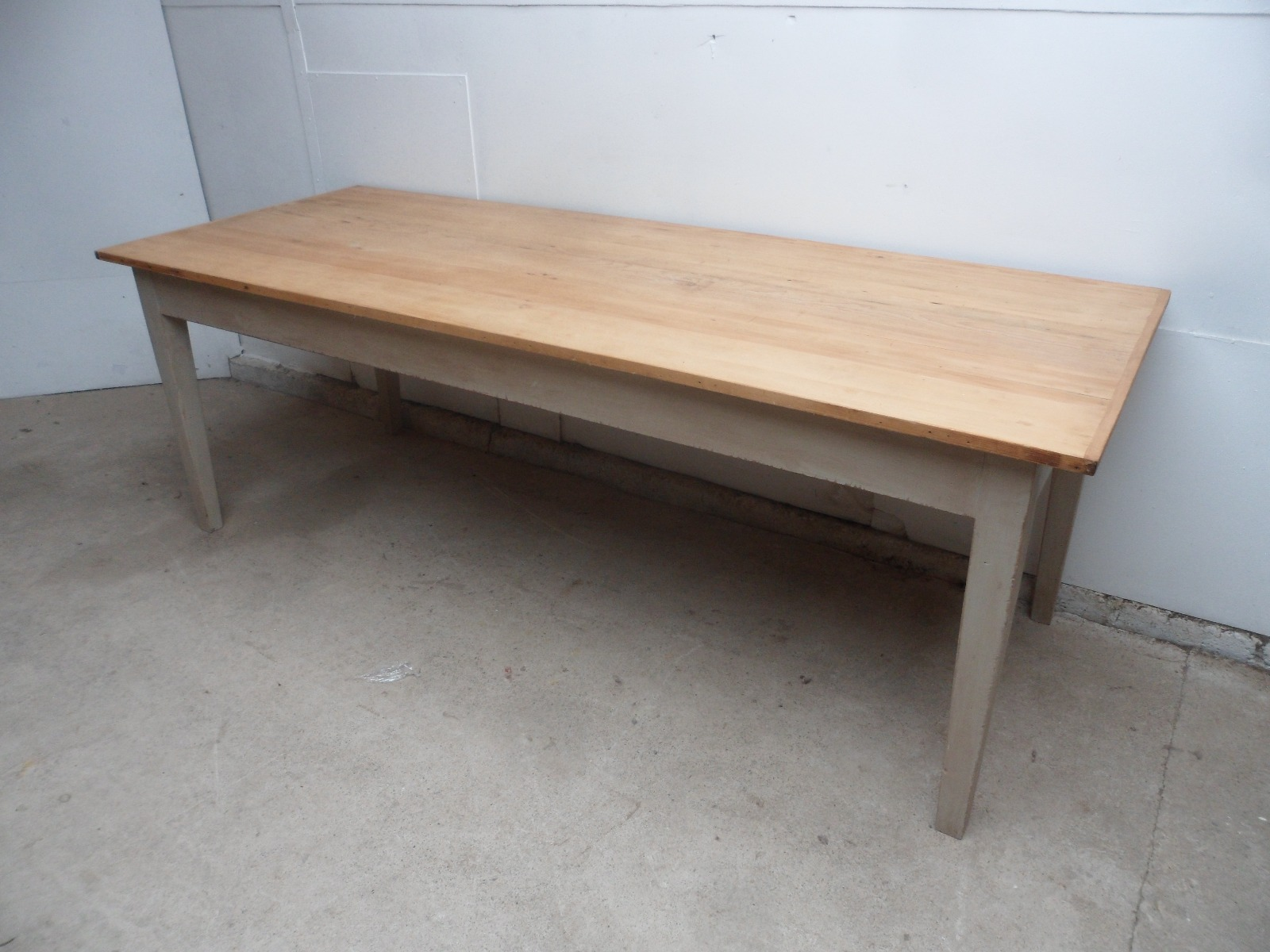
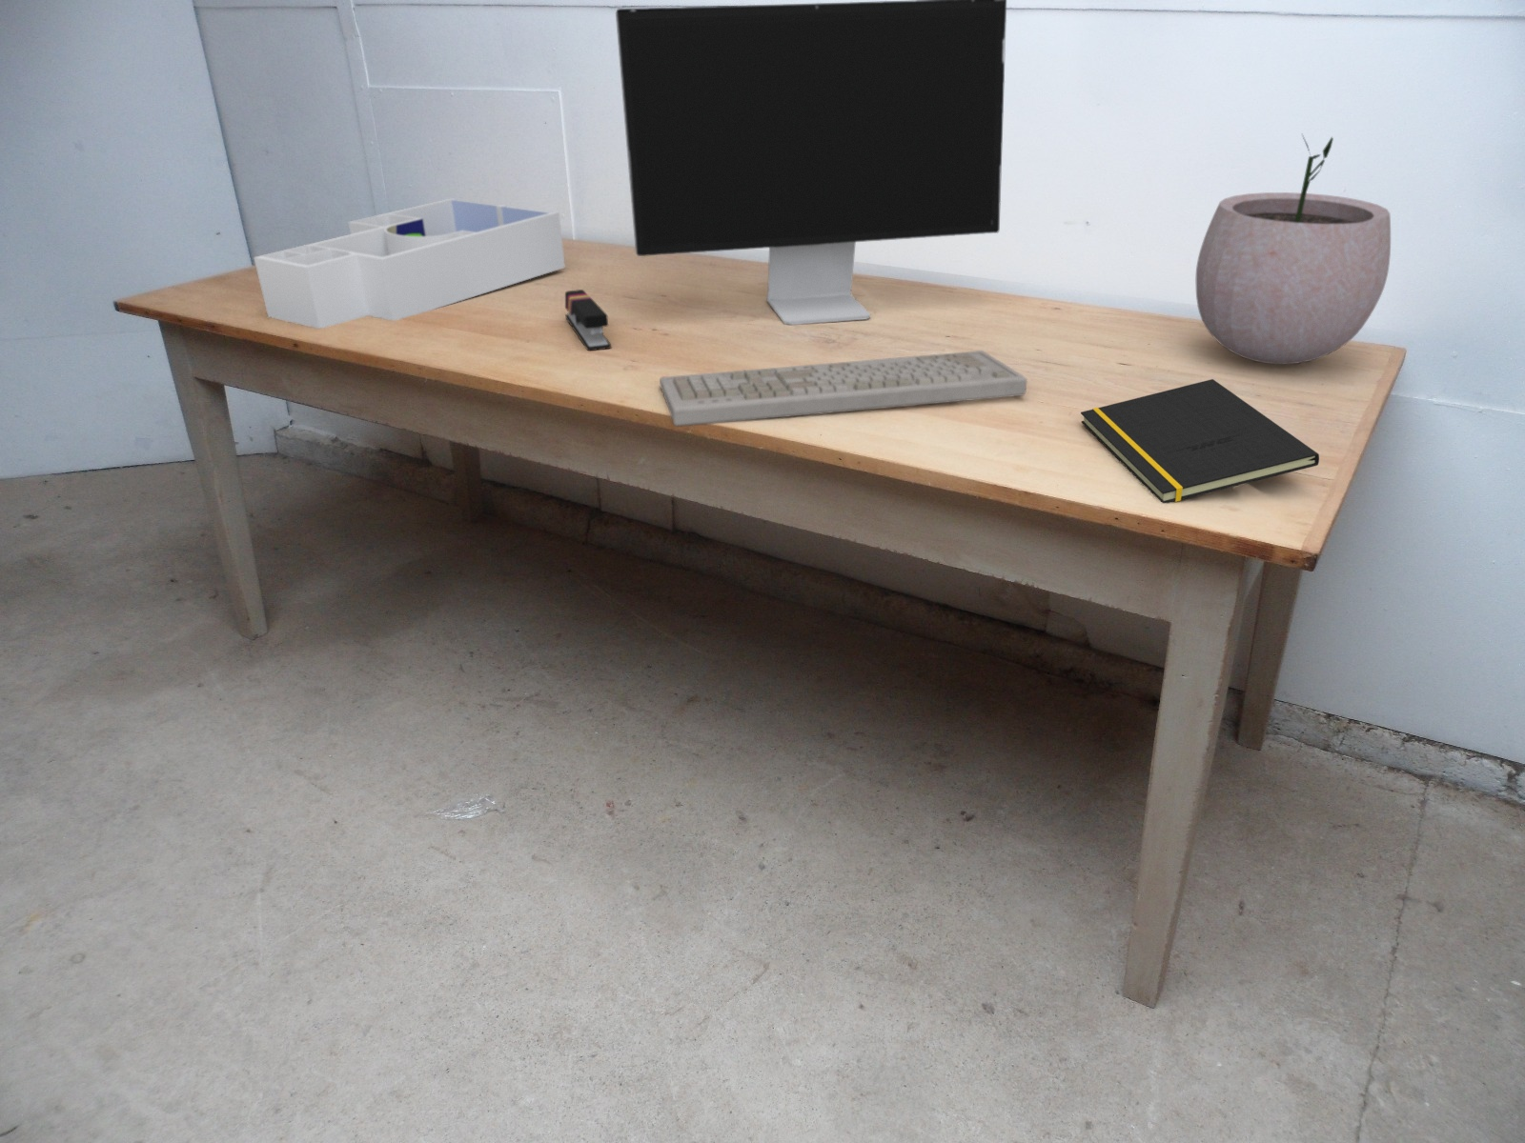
+ plant pot (1292, 251)
+ desk organizer (405, 259)
+ keyboard (838, 381)
+ notepad (1190, 436)
+ computer monitor (814, 163)
+ stapler (585, 316)
